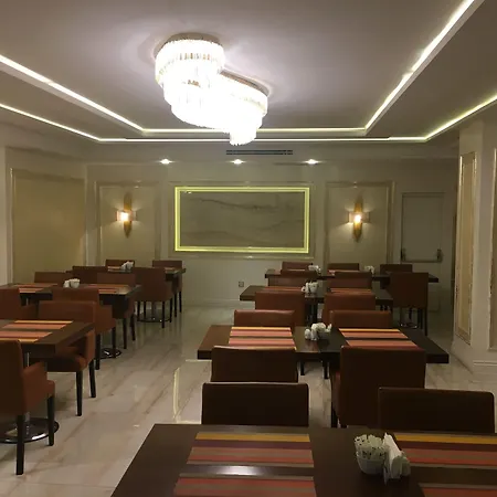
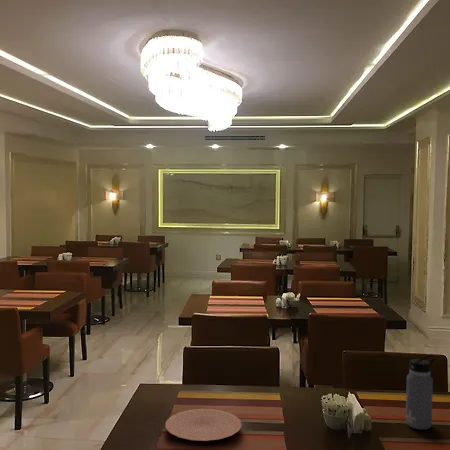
+ water bottle (420, 388)
+ plate (203, 426)
